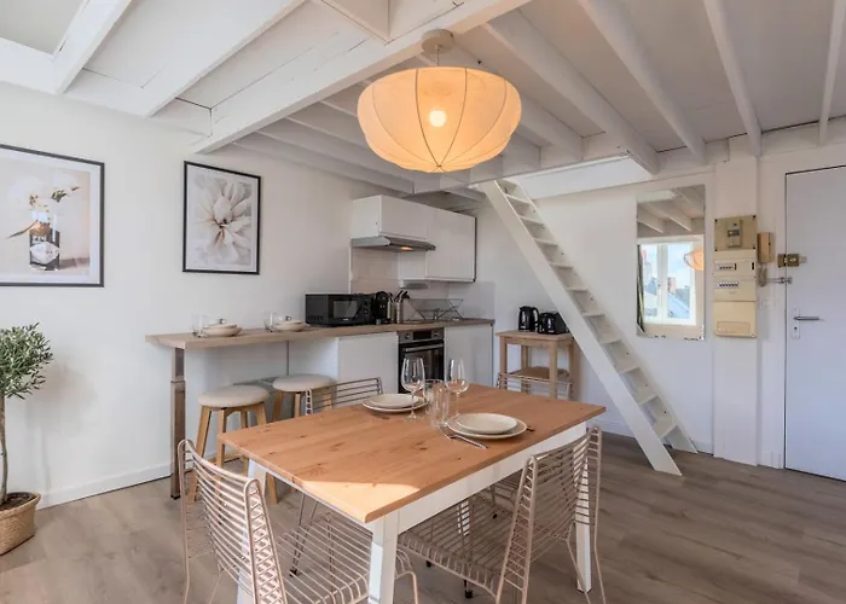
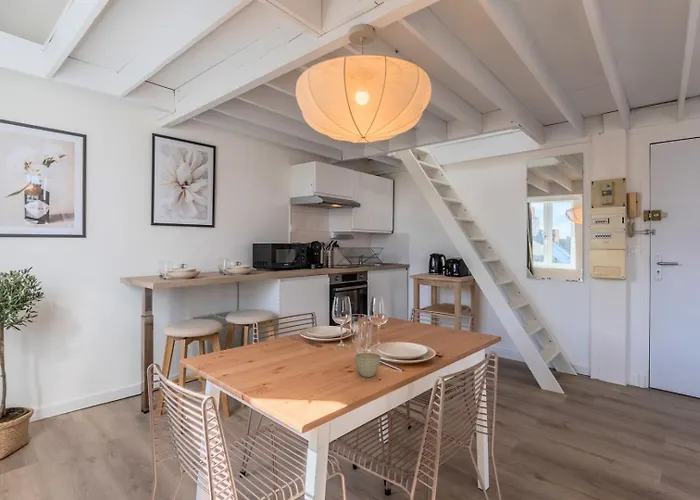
+ flower pot (367, 365)
